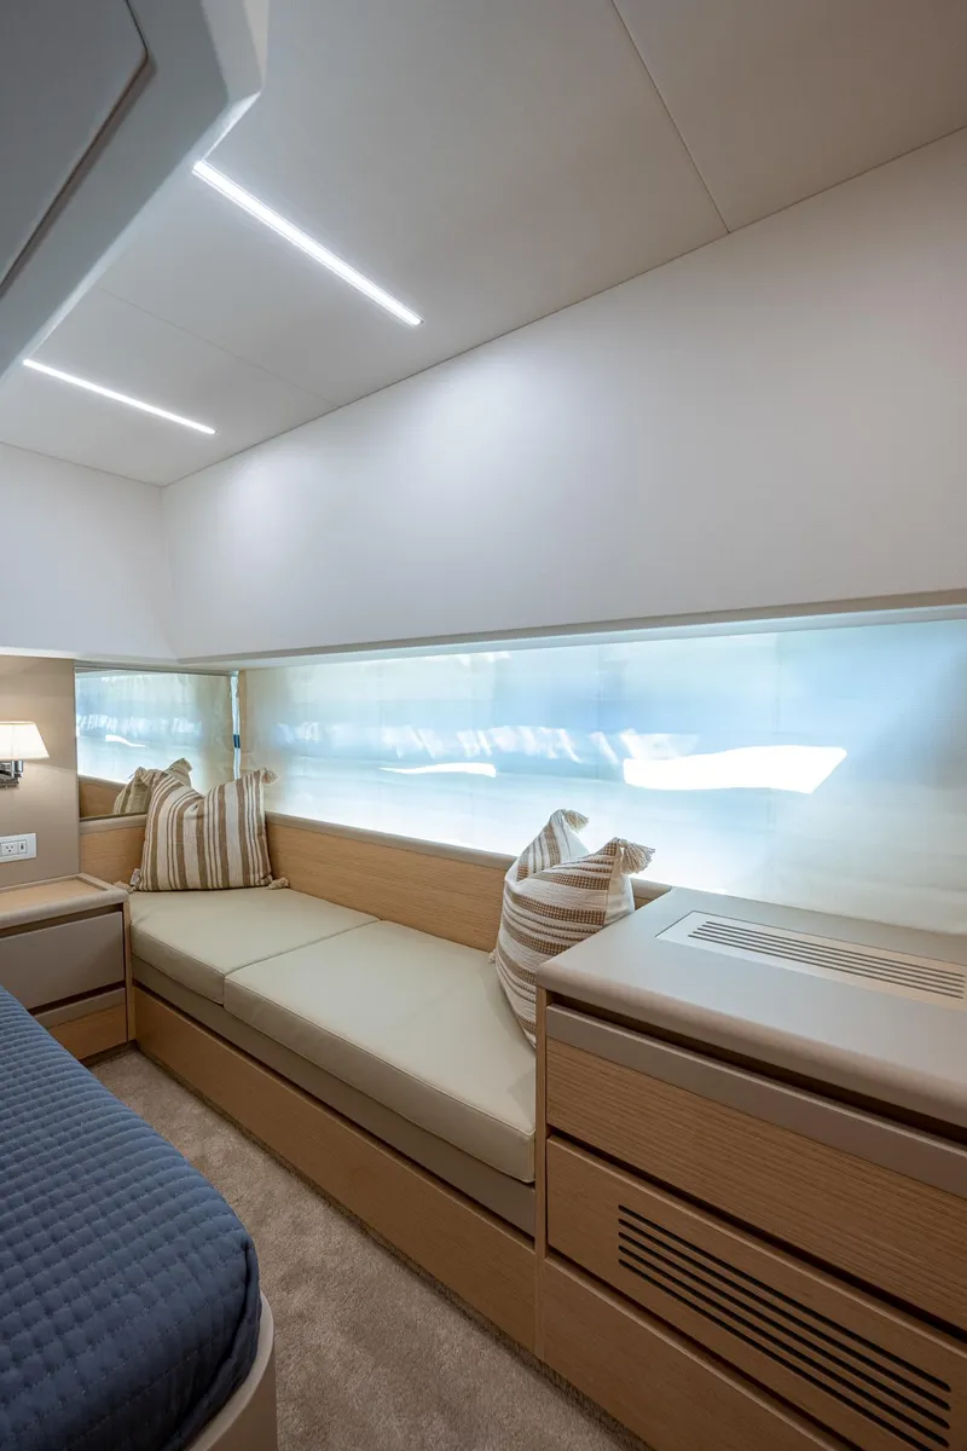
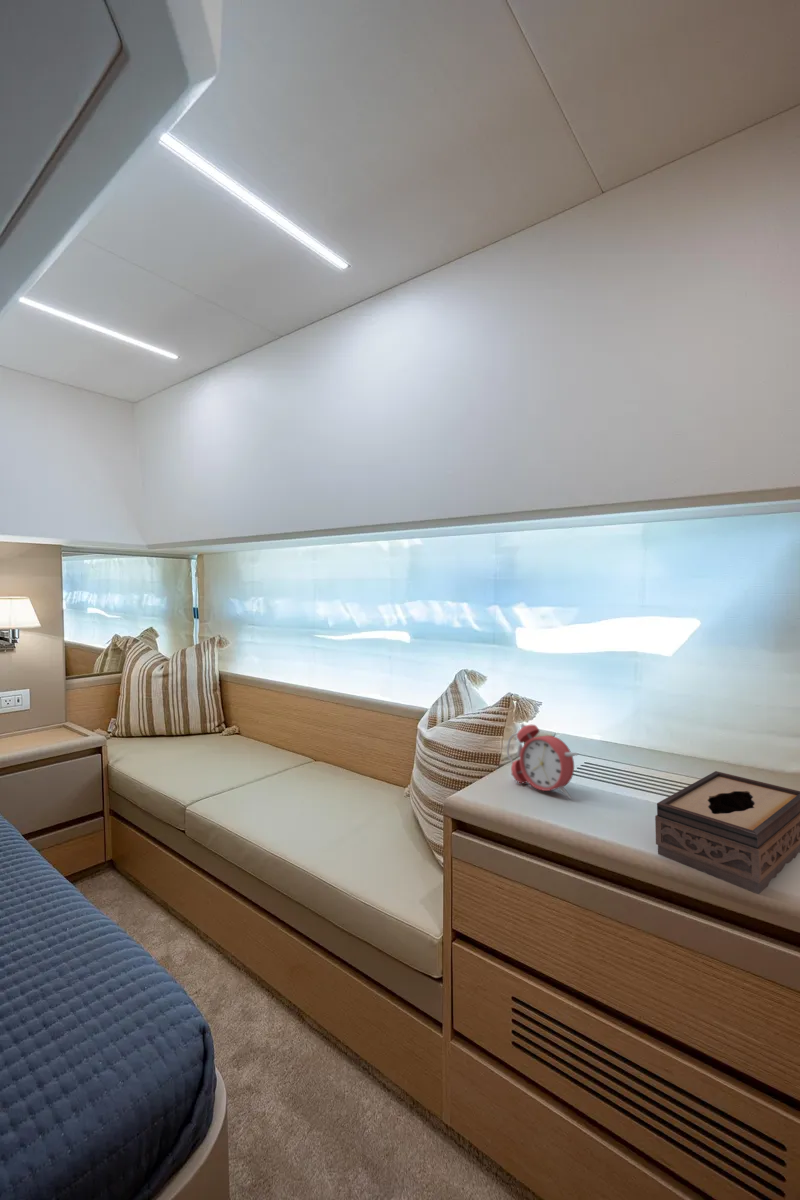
+ alarm clock (540, 757)
+ tissue box (734, 824)
